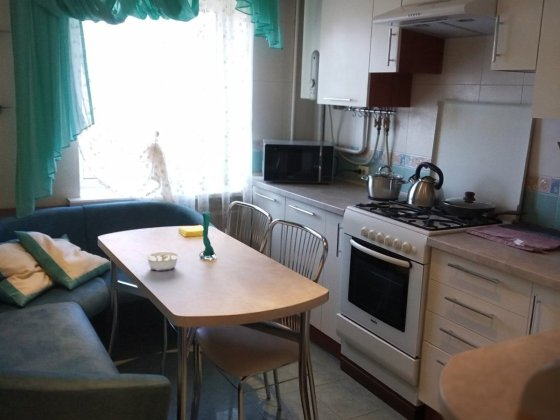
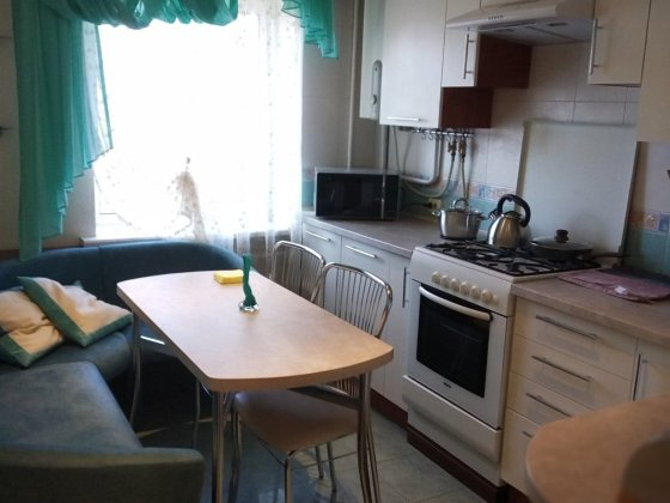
- legume (161, 260)
